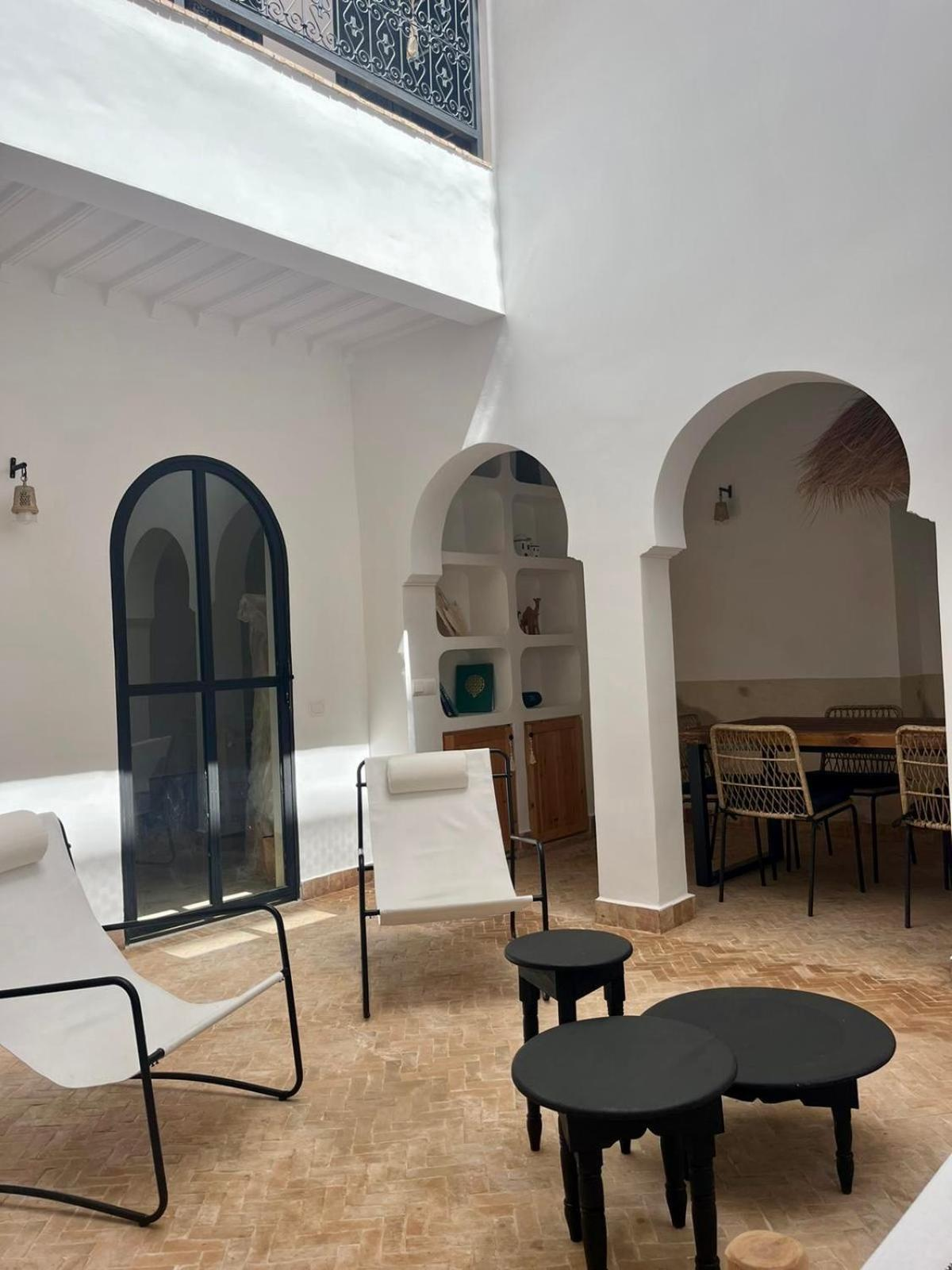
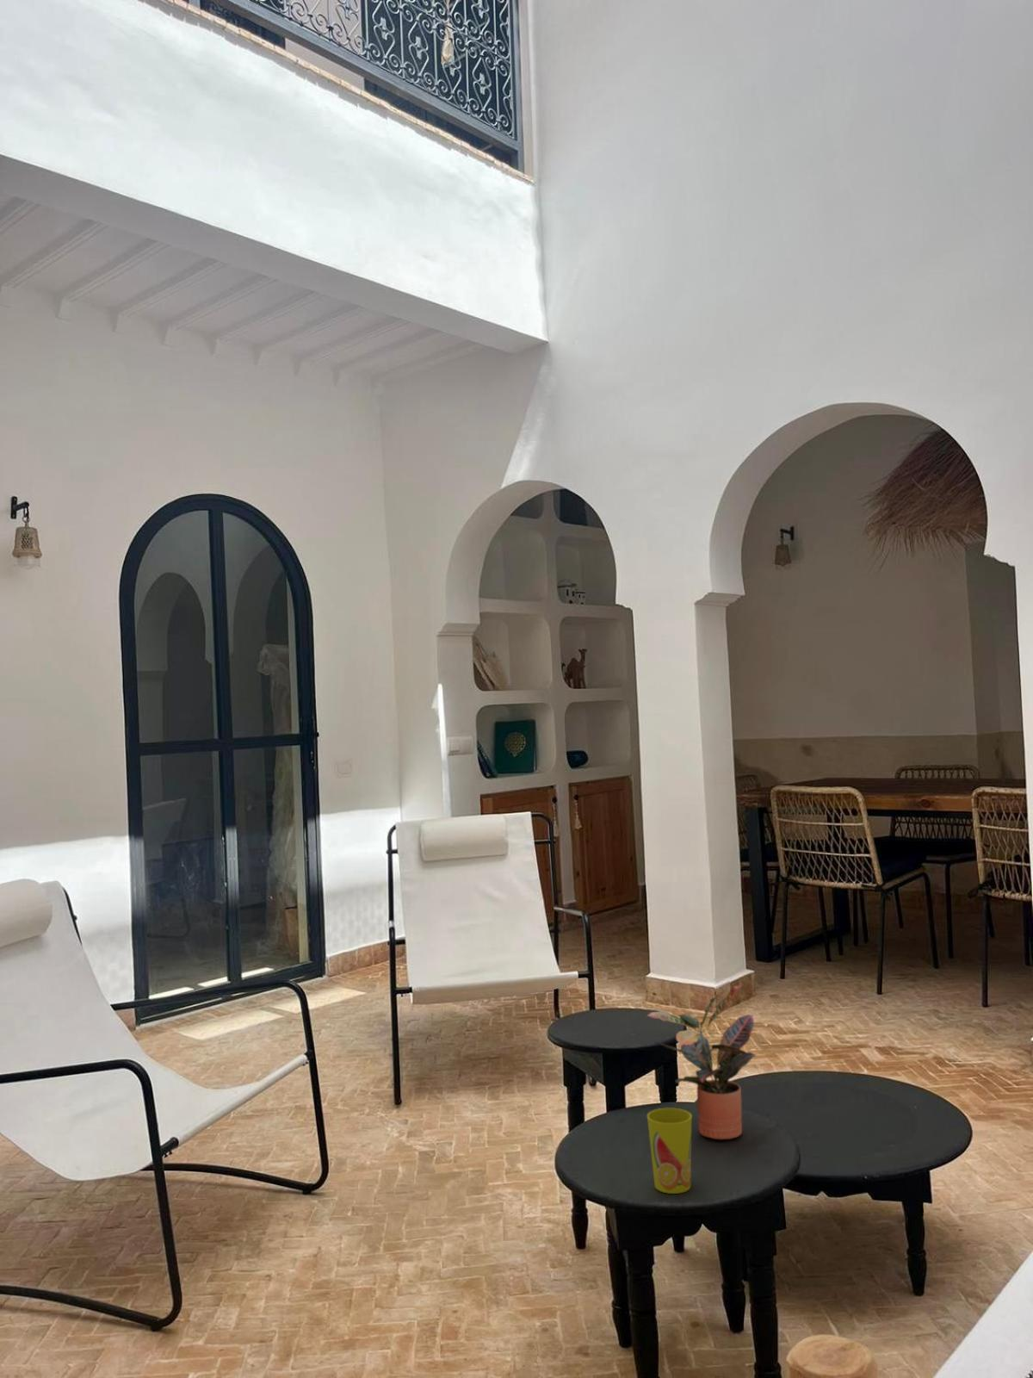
+ cup (671, 1150)
+ potted plant (702, 1060)
